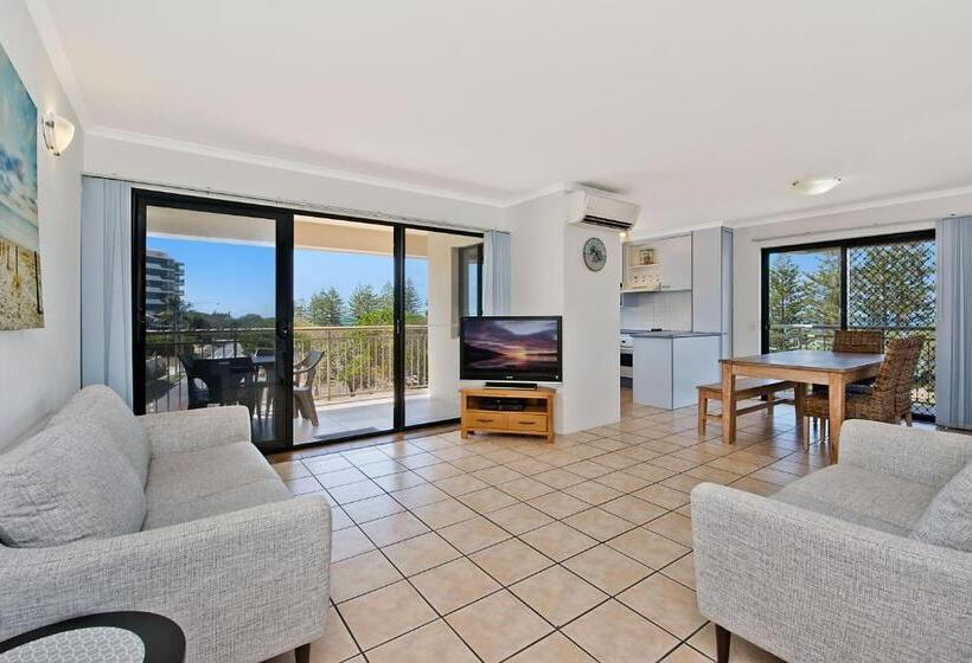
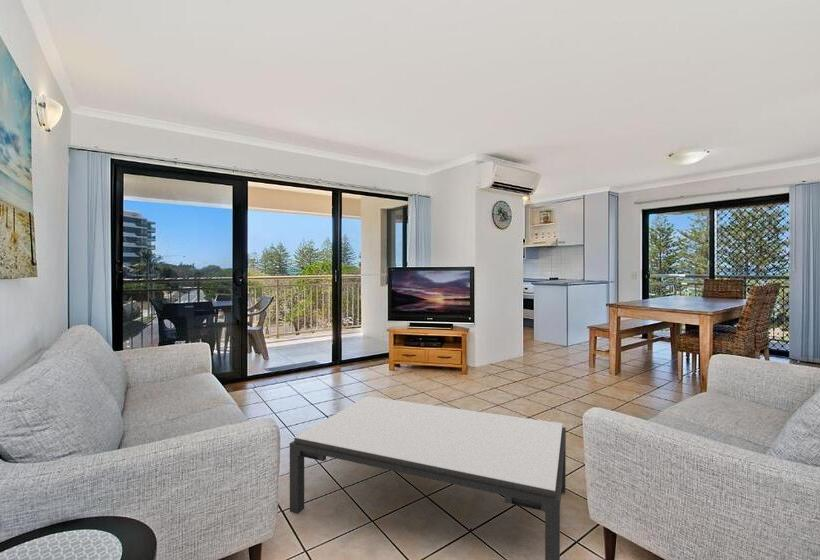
+ coffee table (434, 465)
